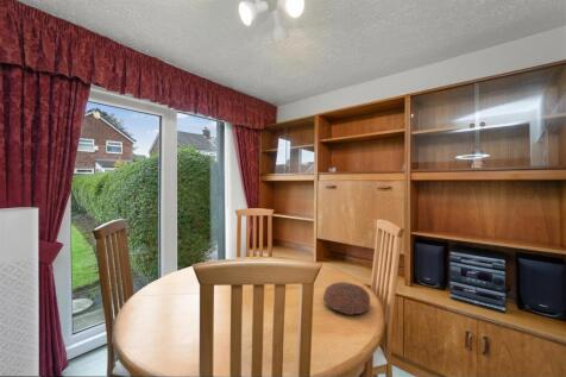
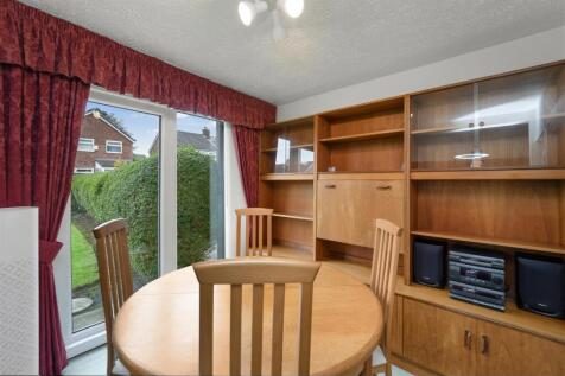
- decorative bowl (346, 296)
